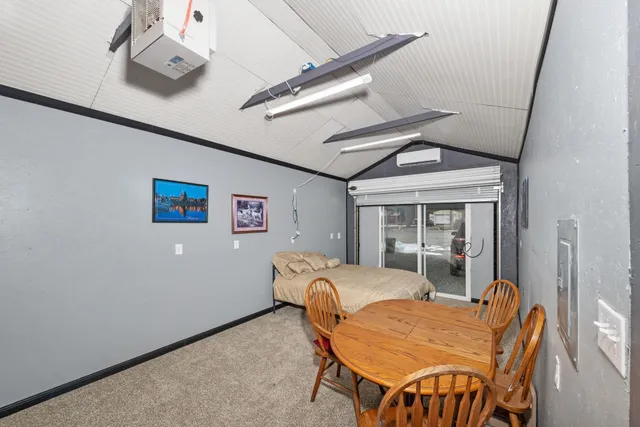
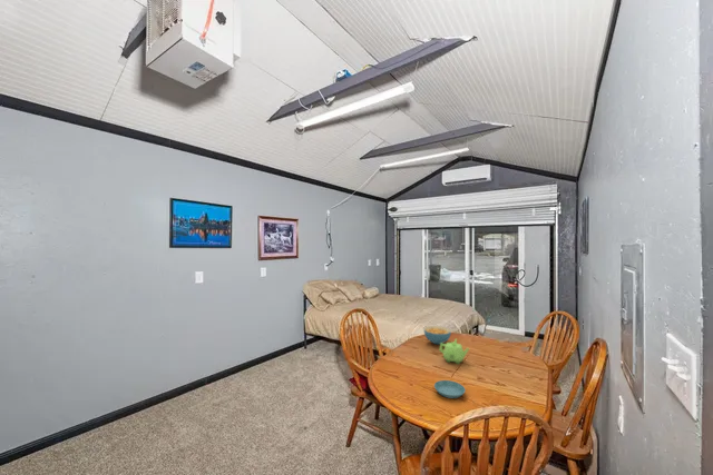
+ saucer (449, 389)
+ teapot (453, 352)
+ cereal bowl (437, 336)
